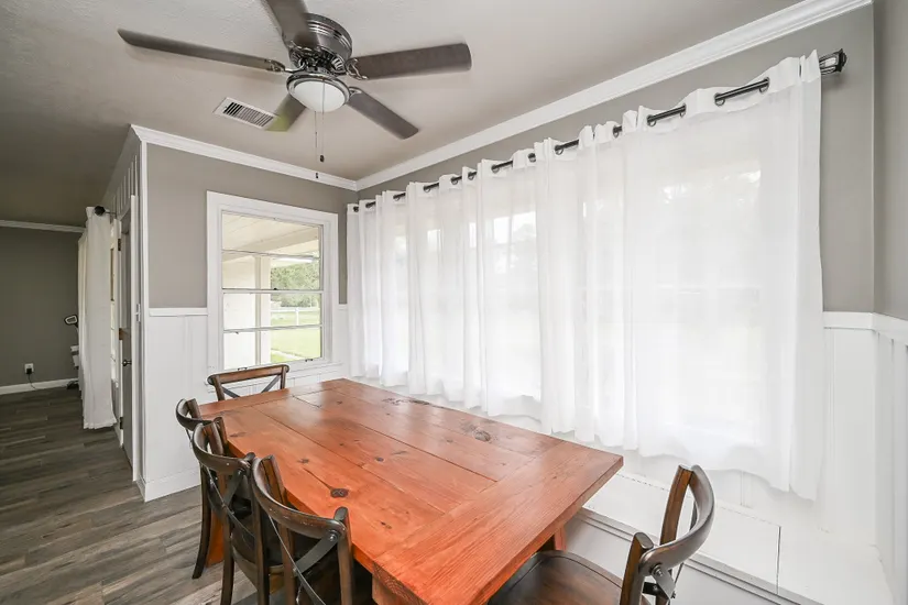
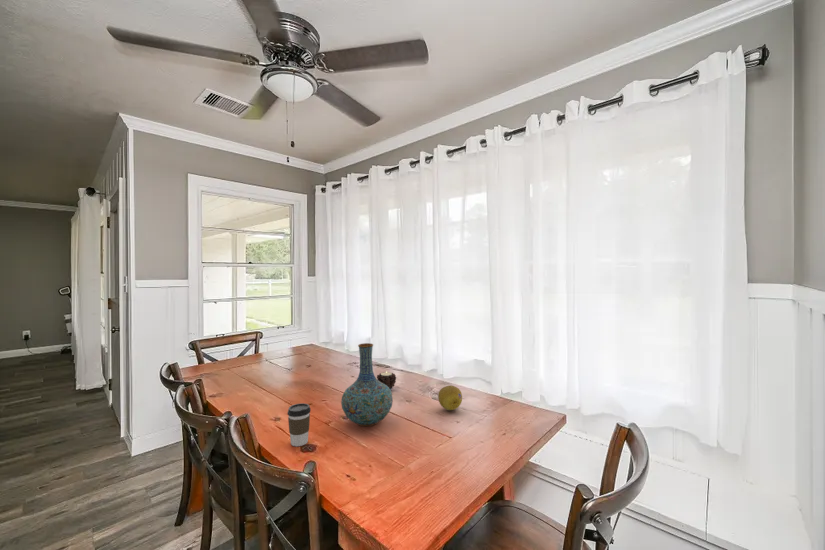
+ coffee cup (299, 424)
+ fruit (450, 397)
+ vase (367, 383)
+ candle (386, 379)
